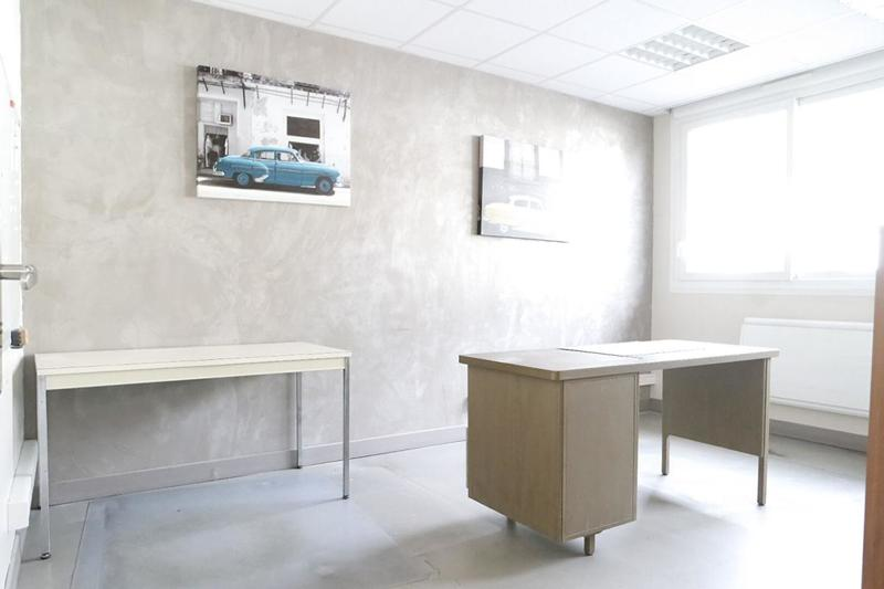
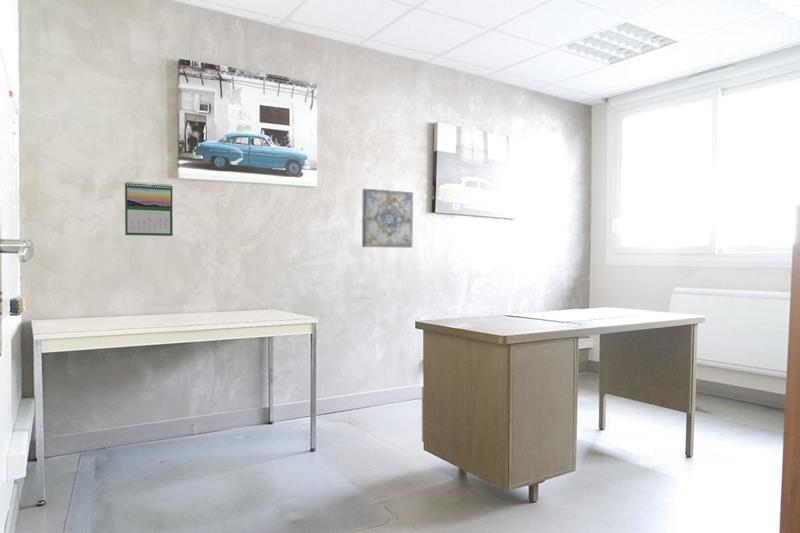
+ wall art (388, 219)
+ calendar (149, 208)
